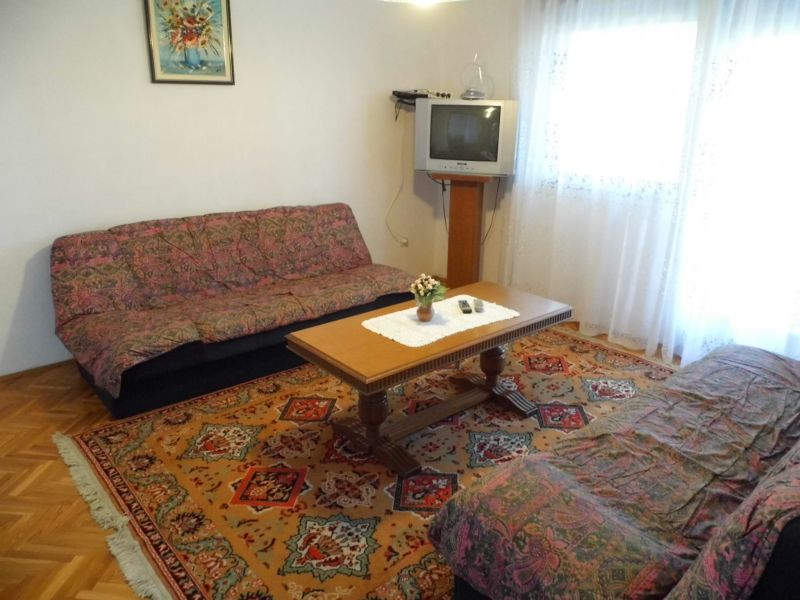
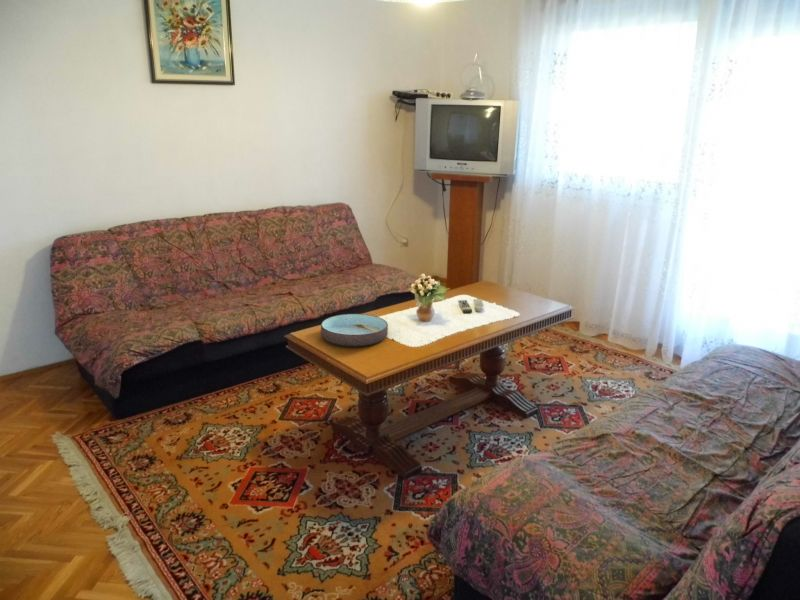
+ bowl (354, 329)
